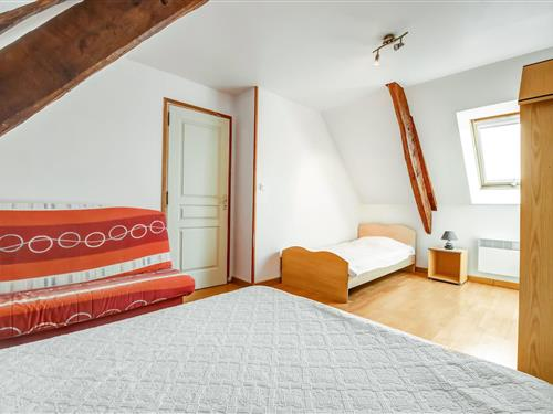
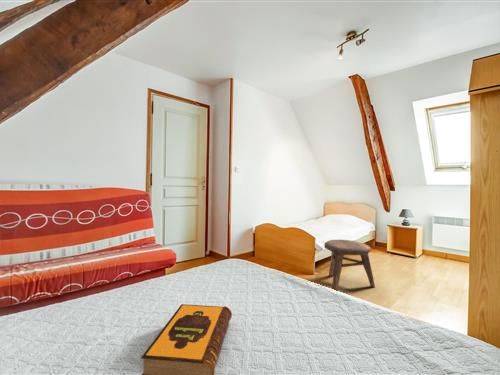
+ hardback book (194, 336)
+ stool (344, 264)
